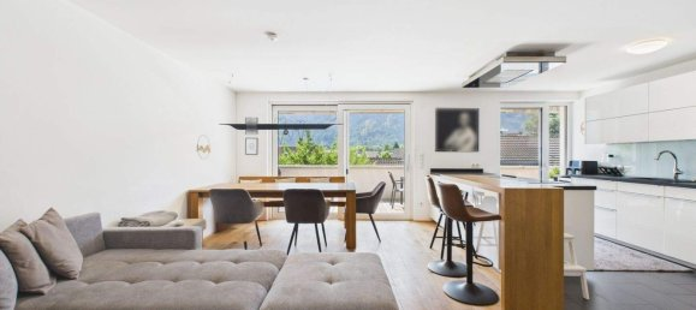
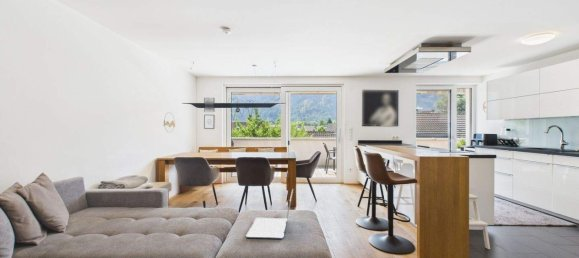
+ laptop (271, 218)
